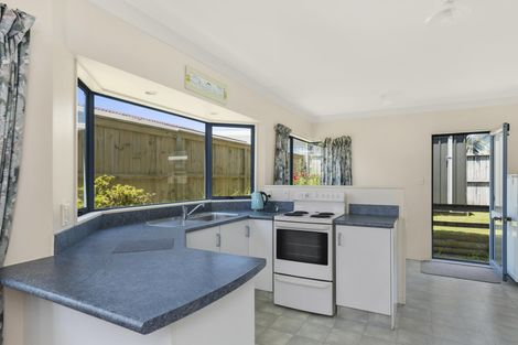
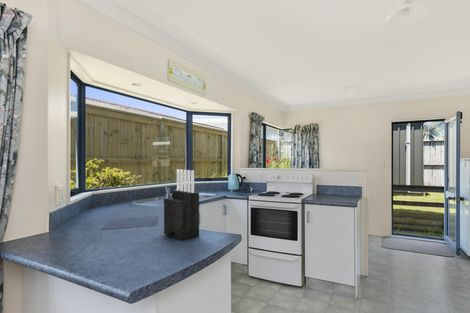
+ knife block (179, 202)
